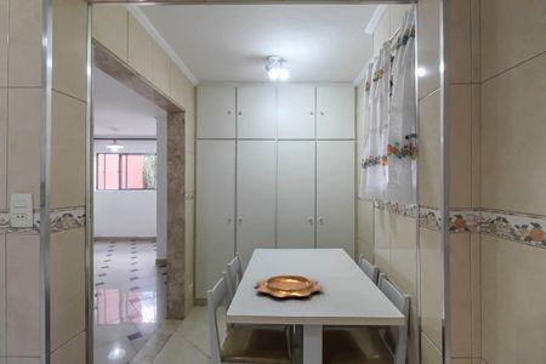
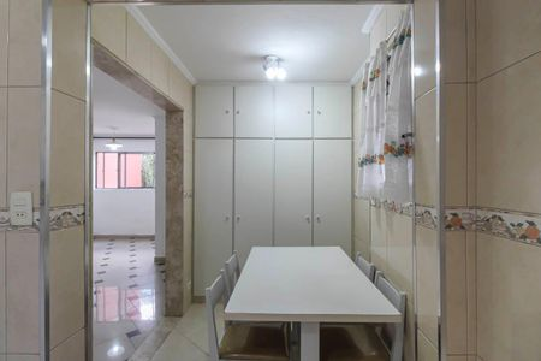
- decorative bowl (288, 284)
